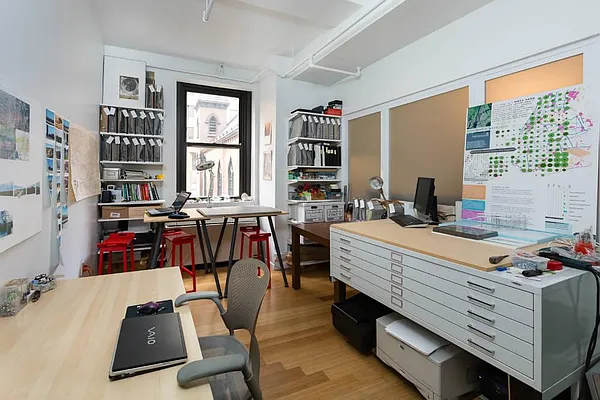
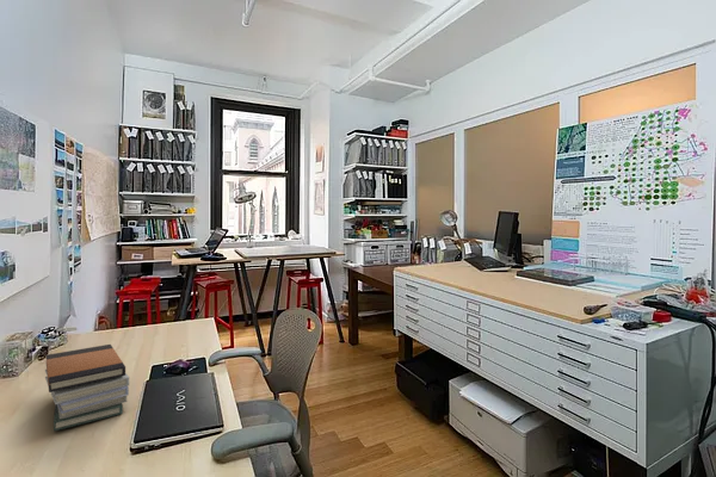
+ book stack (86, 383)
